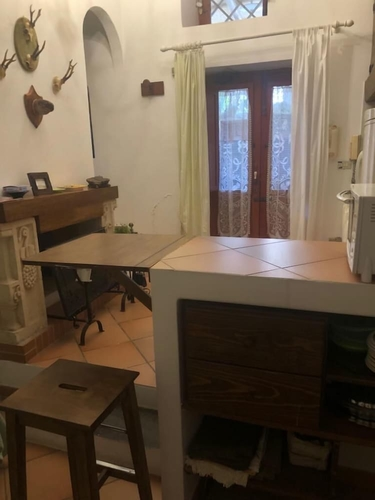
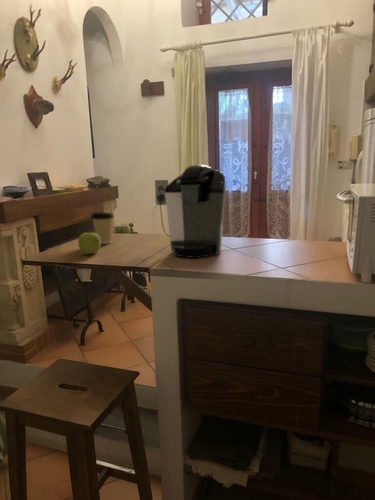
+ coffee cup (103, 227)
+ coffee maker (182, 208)
+ fruit (89, 242)
